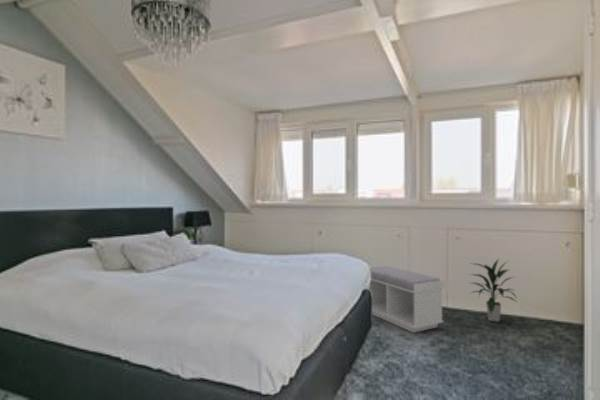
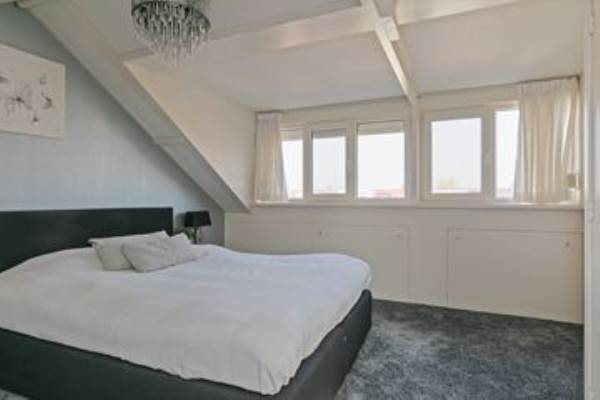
- bench (399, 295)
- indoor plant (492, 289)
